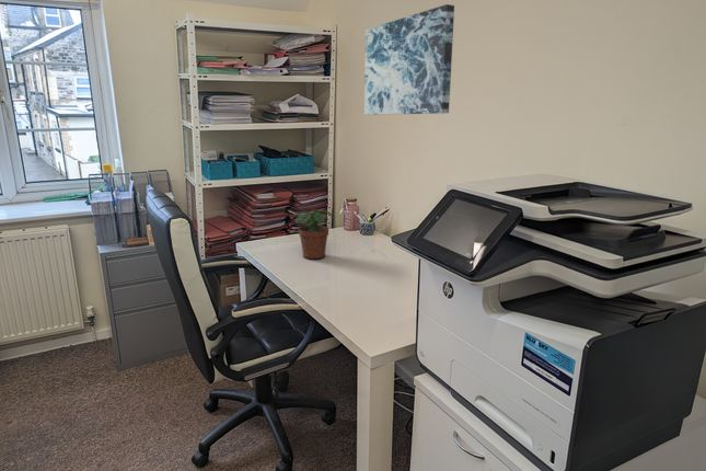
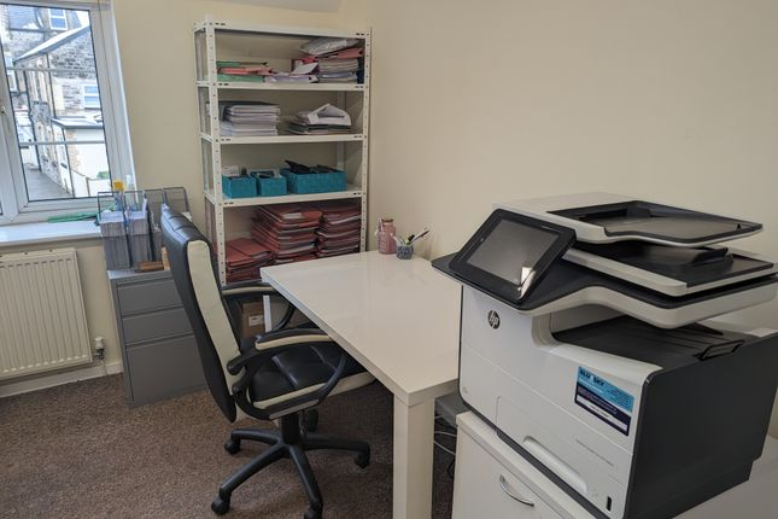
- wall art (403, 67)
- potted plant (313, 233)
